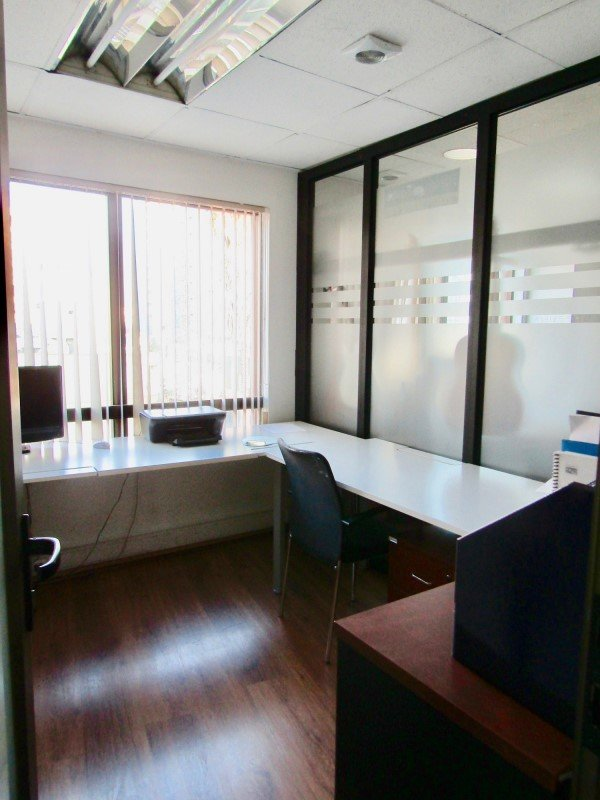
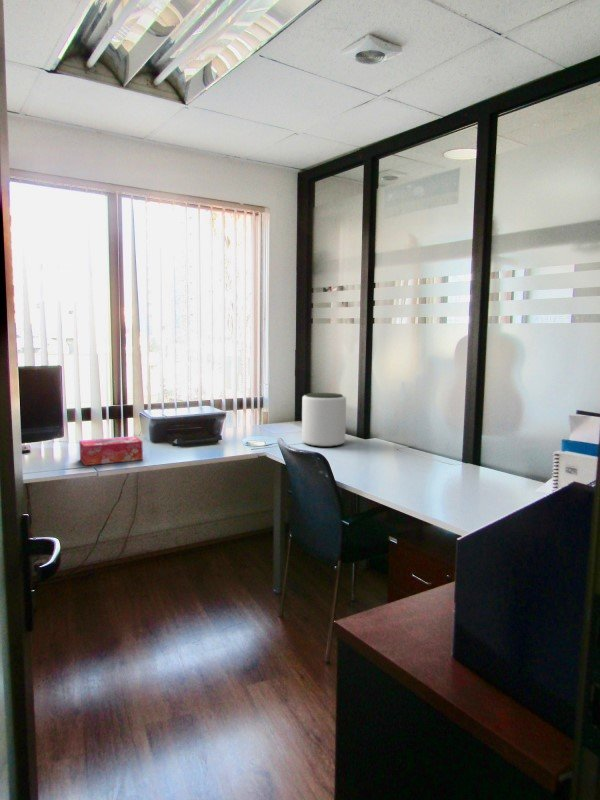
+ plant pot (323, 419)
+ tissue box (111, 450)
